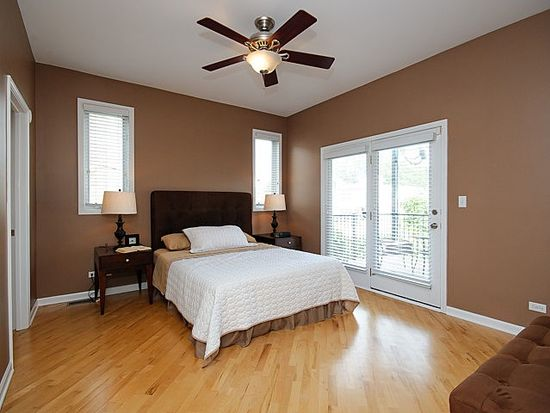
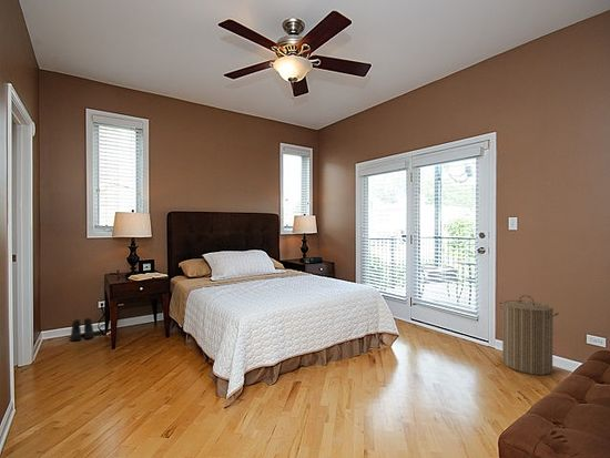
+ boots (80, 328)
+ laundry hamper (527, 330)
